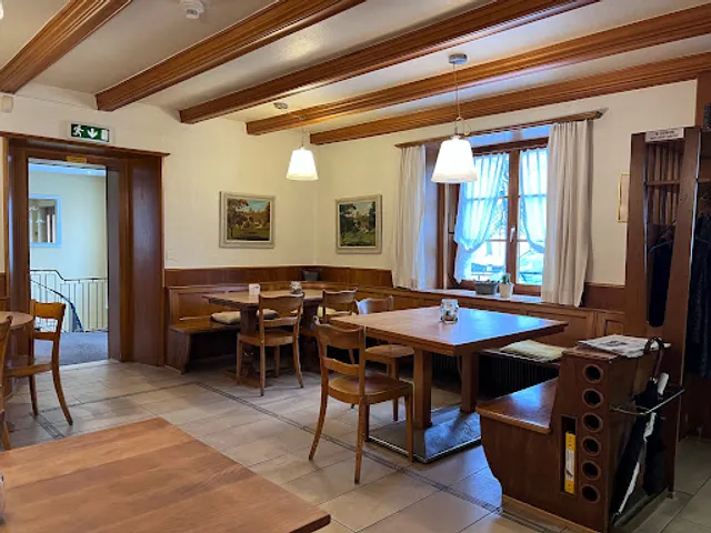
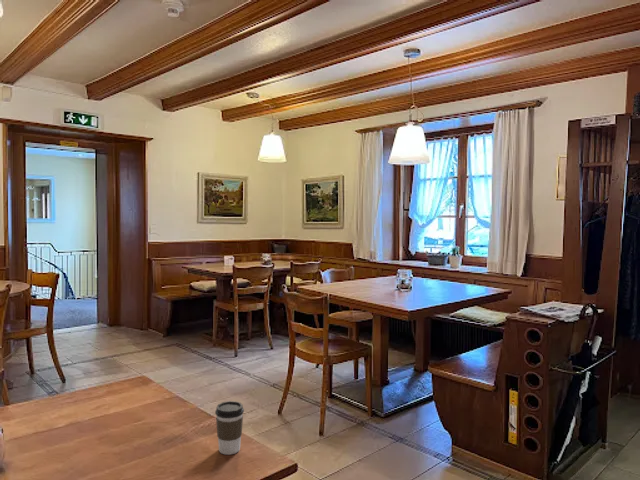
+ coffee cup (229, 427)
